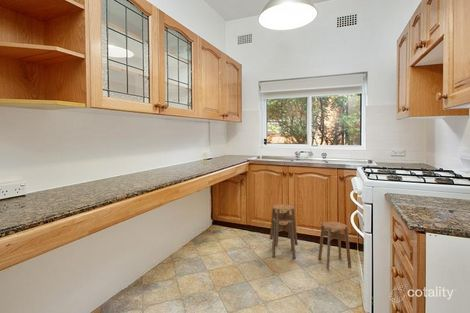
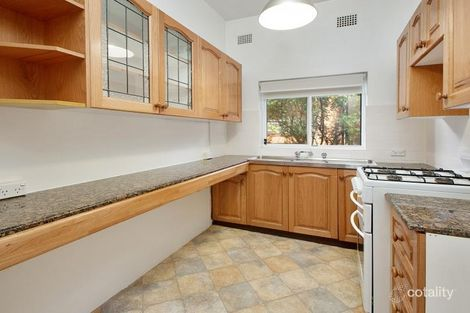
- stool (296, 233)
